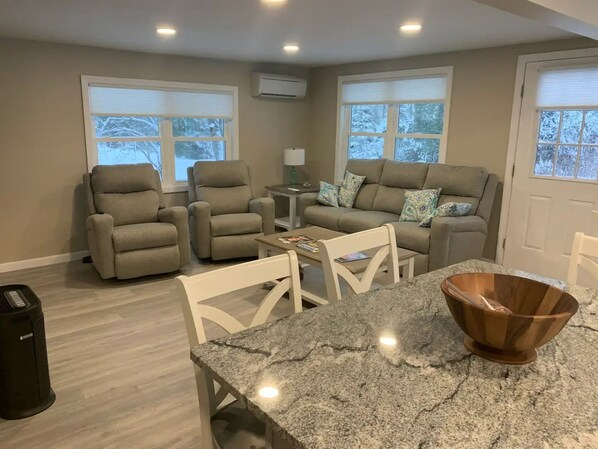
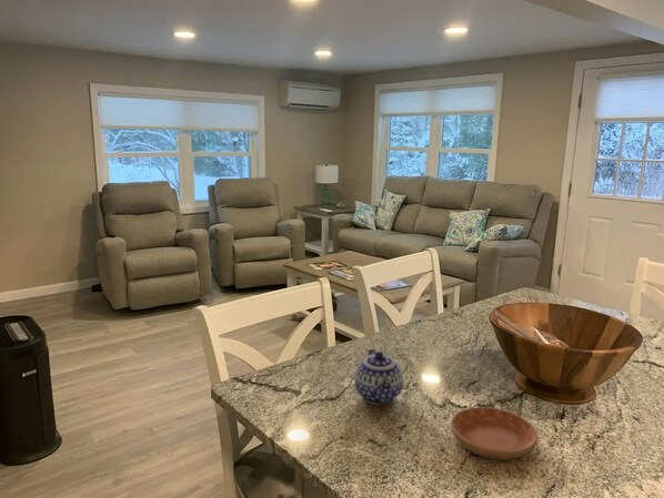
+ saucer (493, 434)
+ teapot (379, 375)
